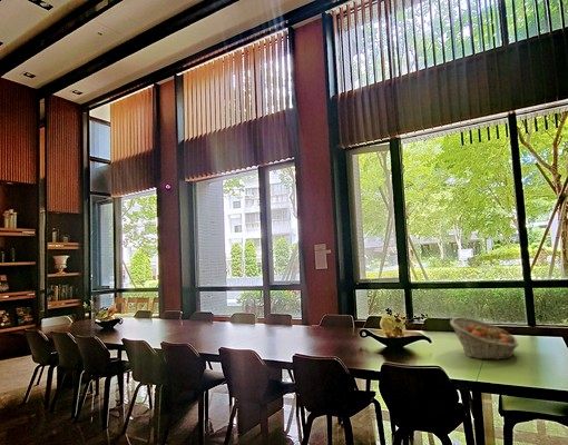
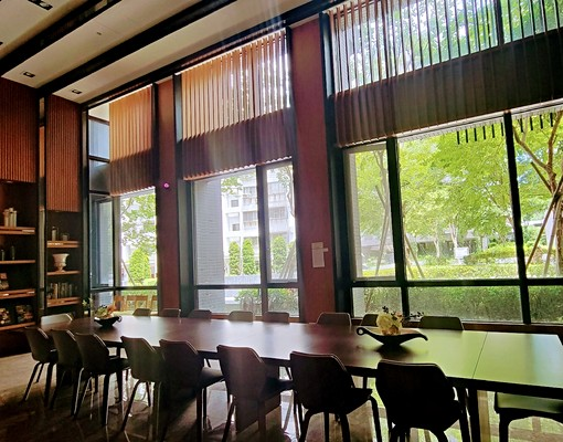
- fruit basket (483, 336)
